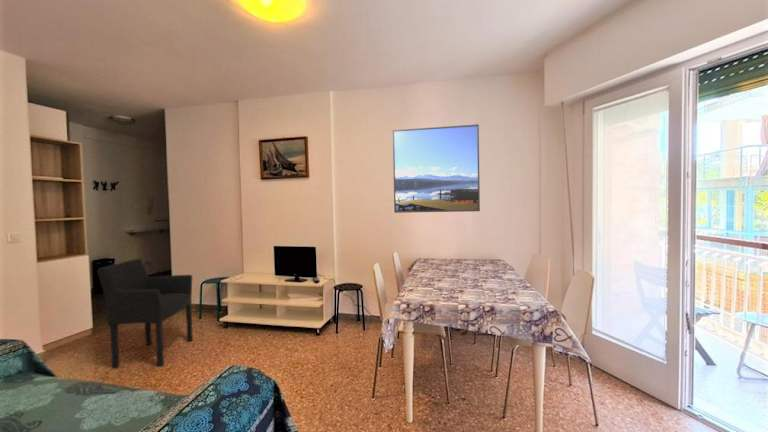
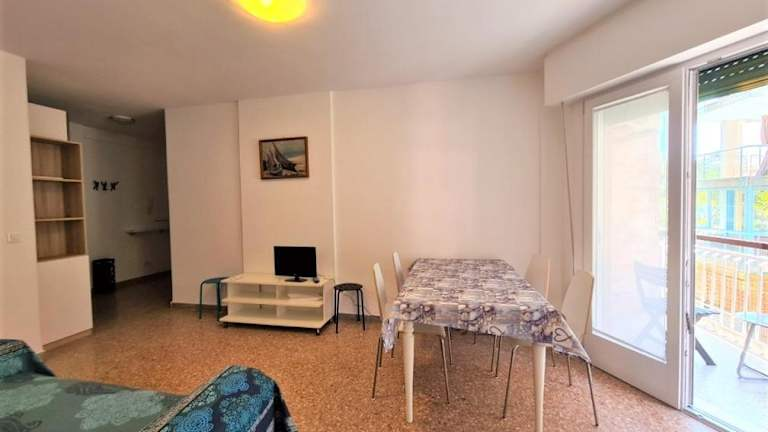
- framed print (435, 169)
- armchair (149, 307)
